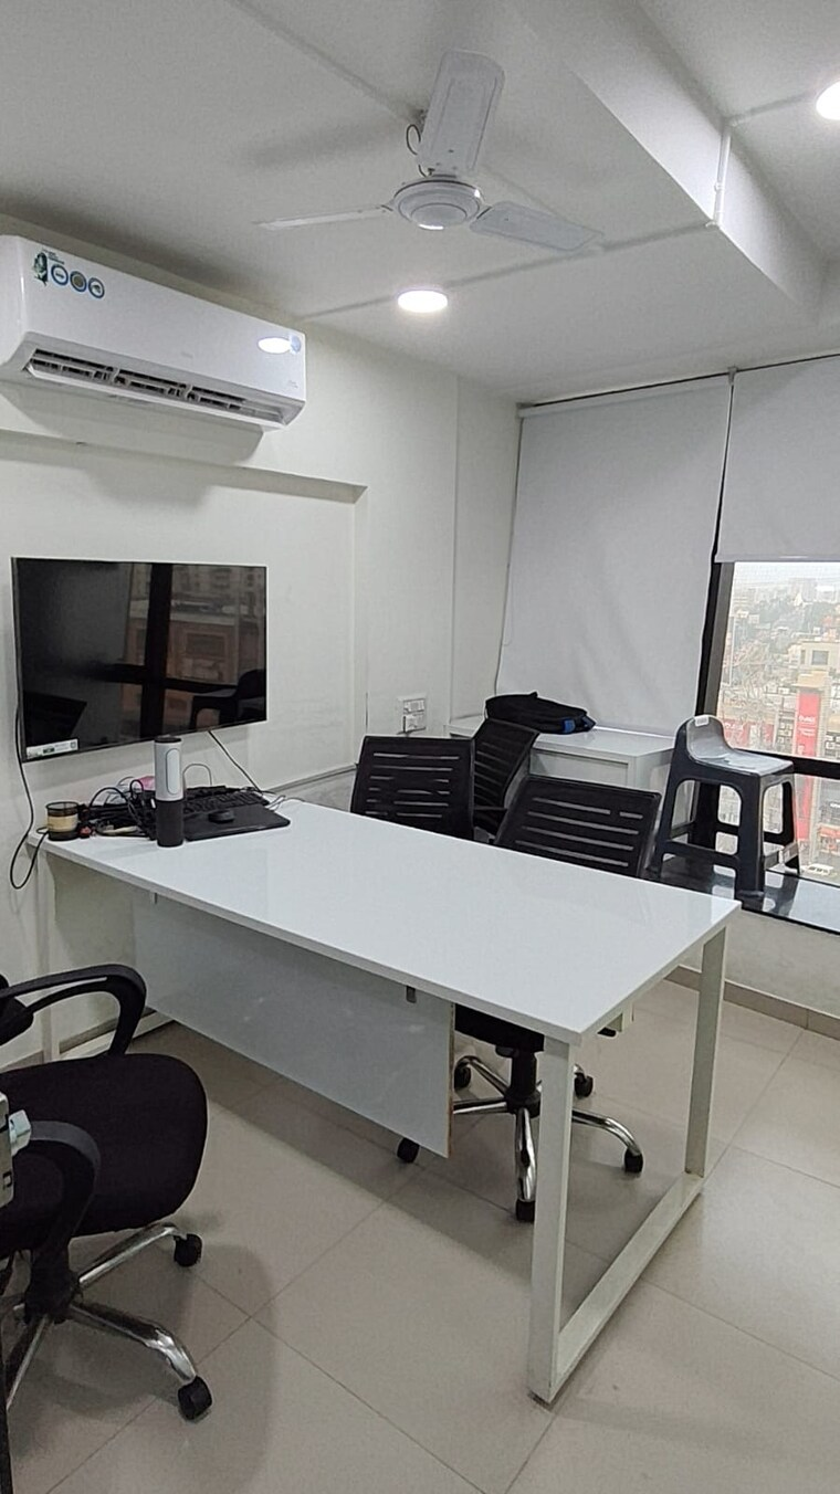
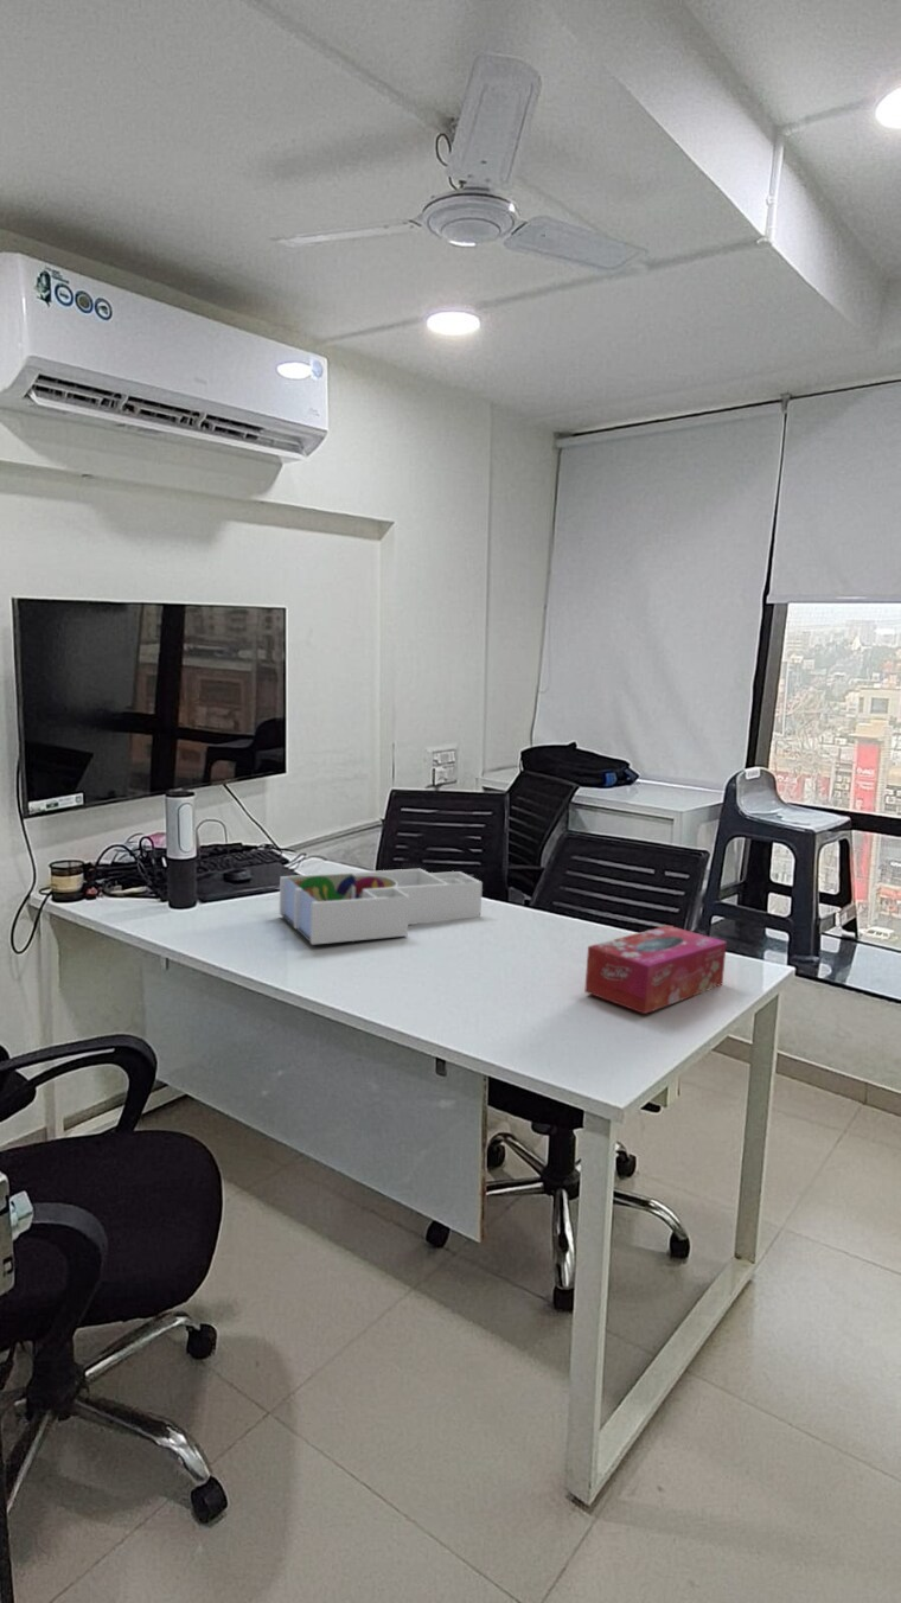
+ tissue box (657, 966)
+ desk organizer (388, 901)
